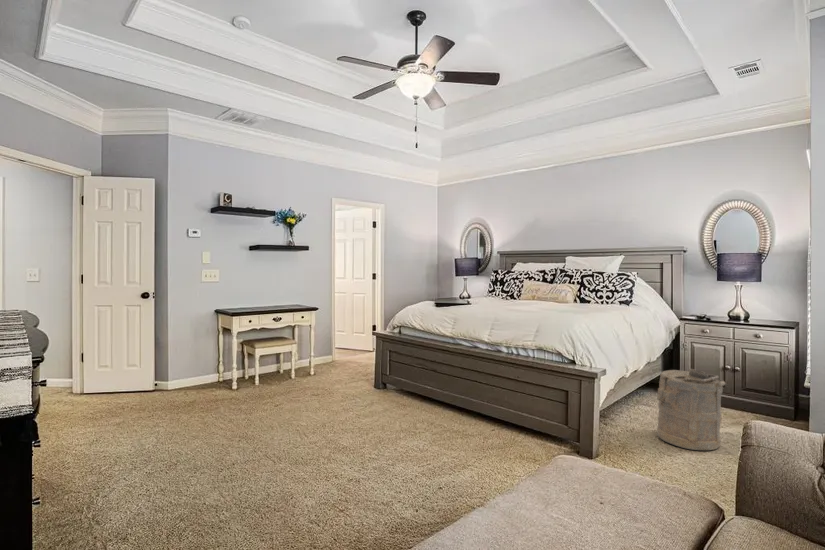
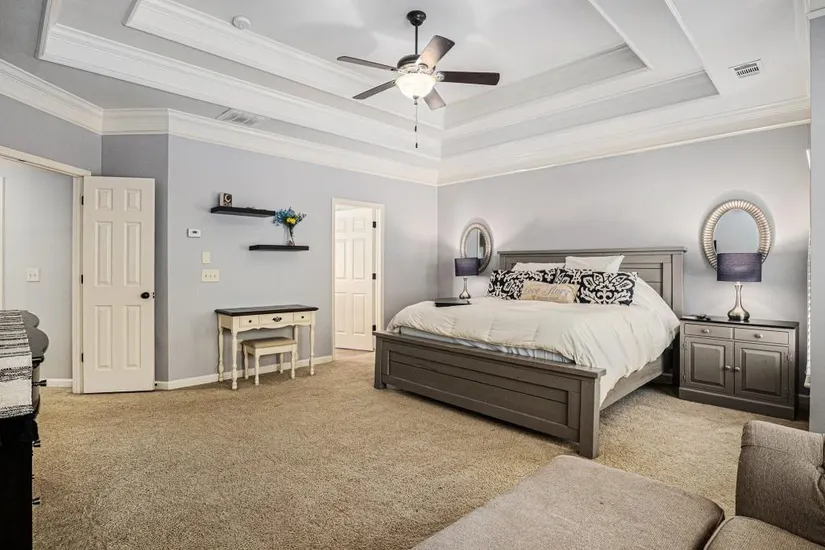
- laundry hamper (685, 405)
